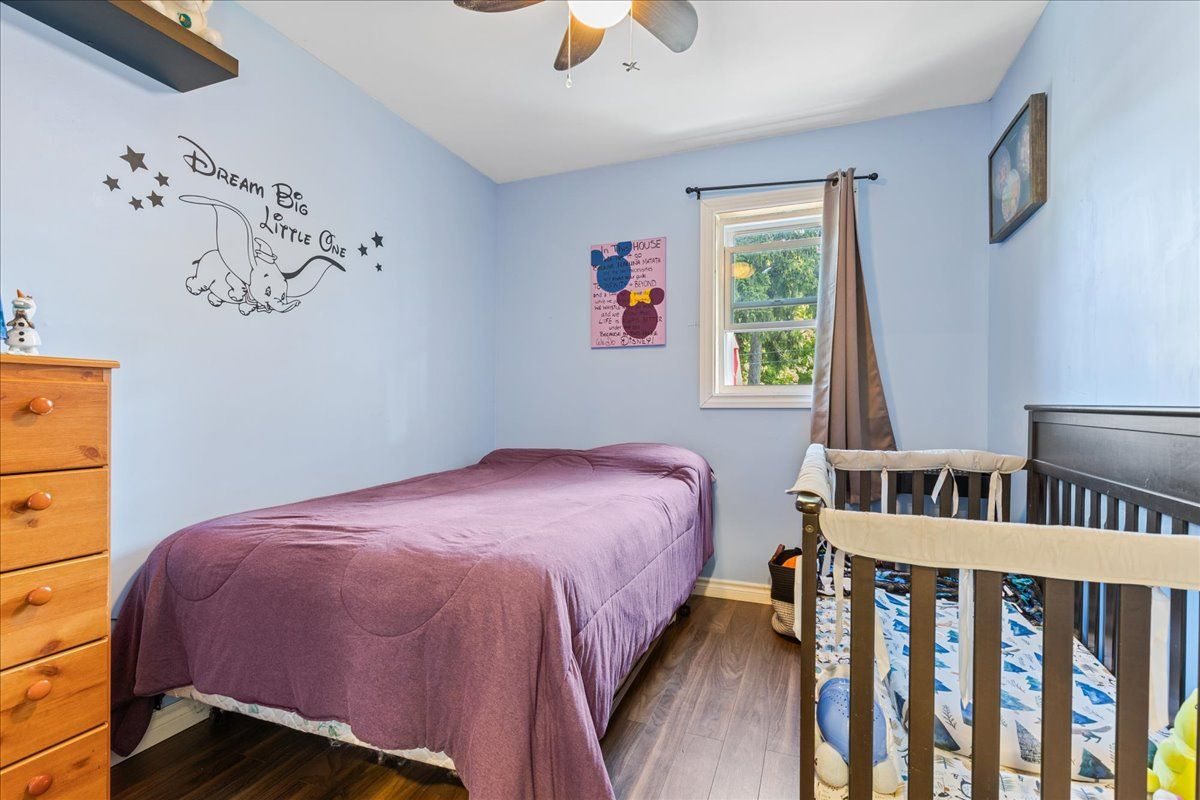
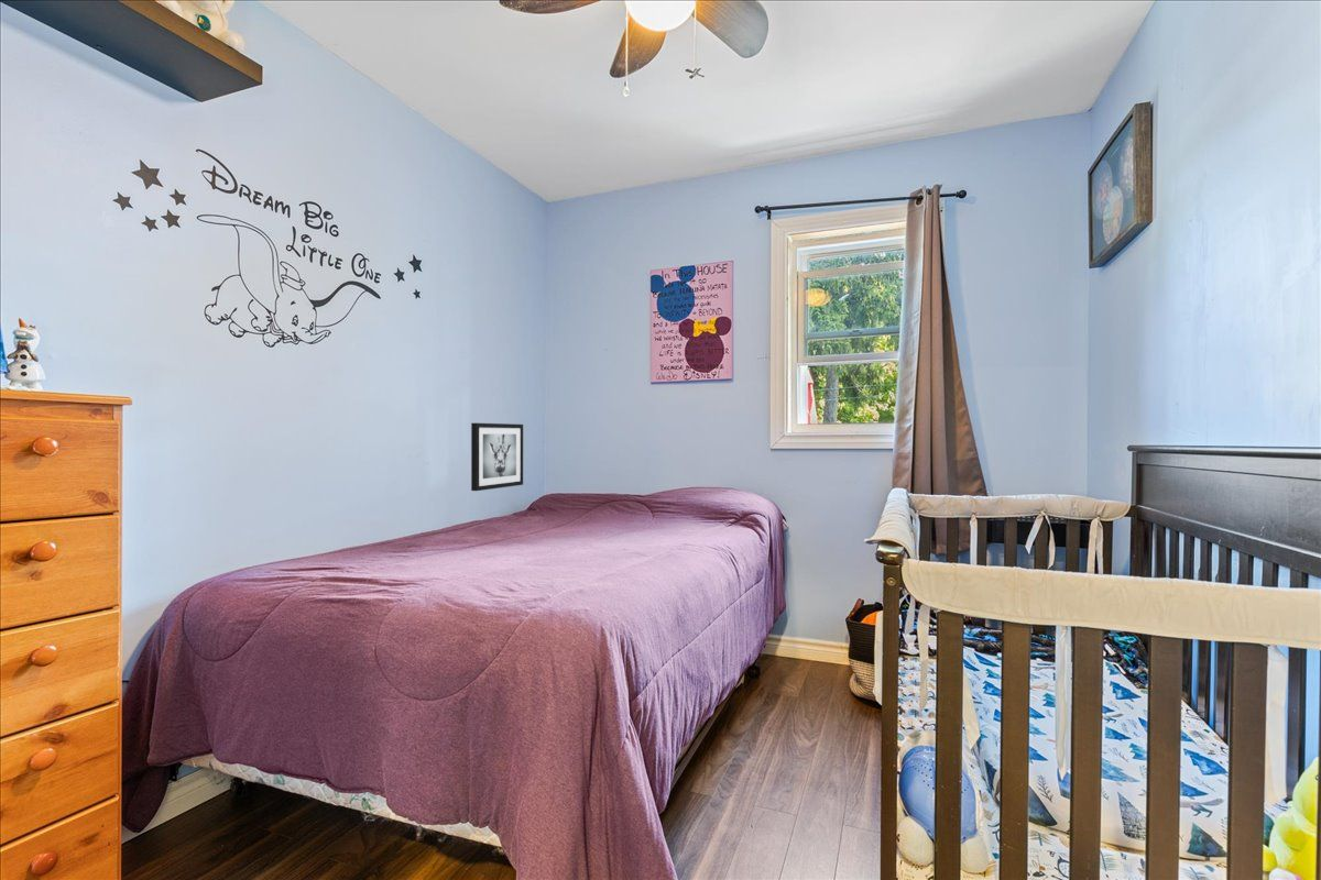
+ wall art (499, 455)
